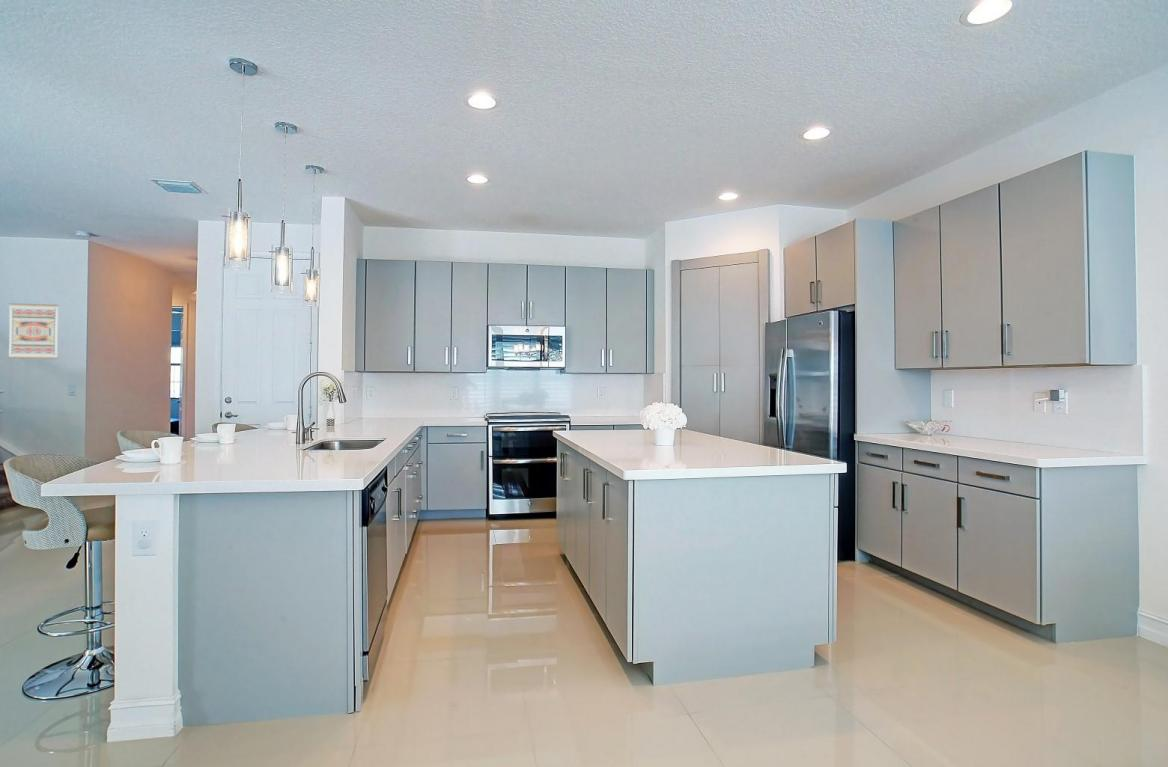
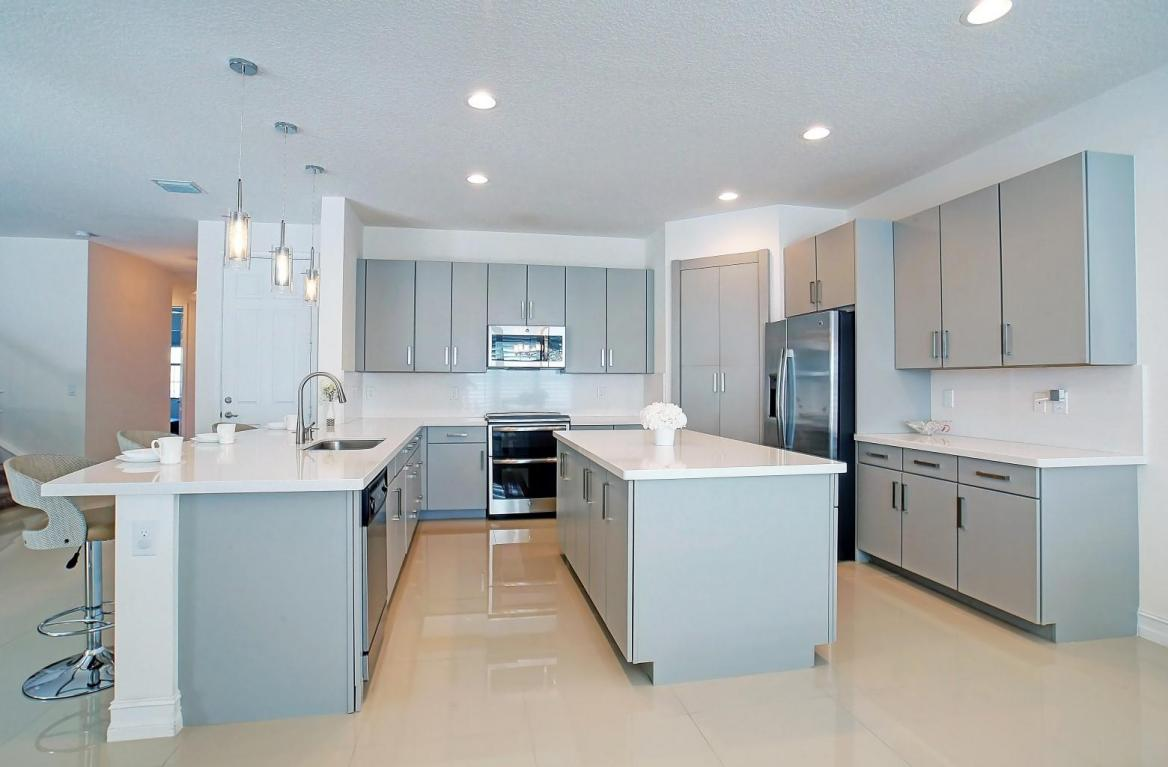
- wall art (33, 331)
